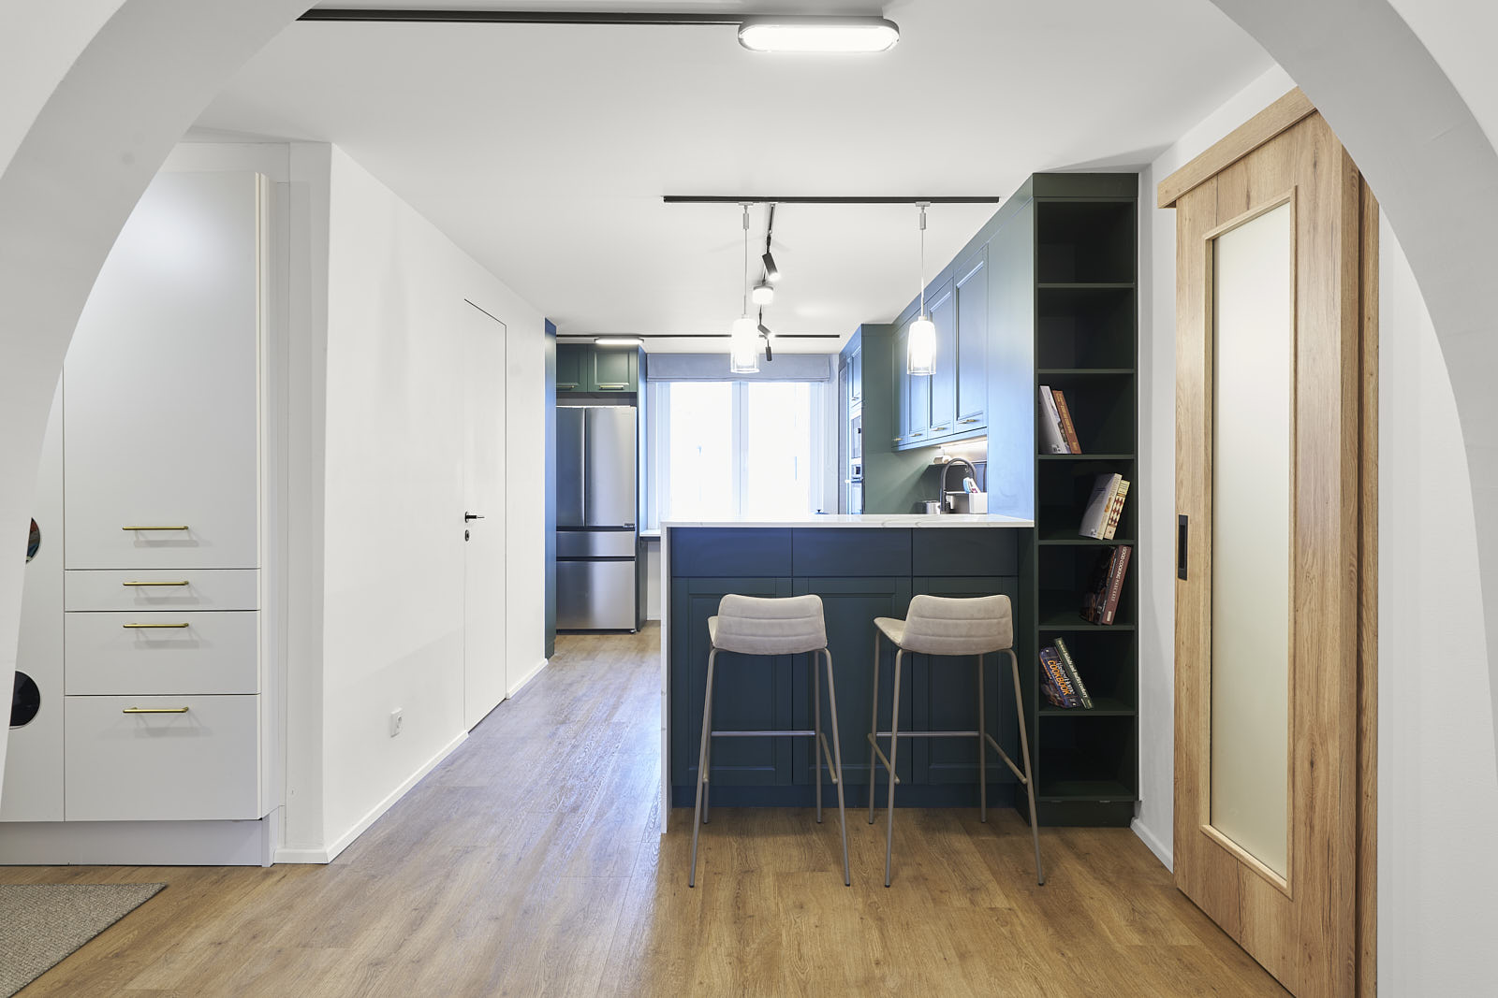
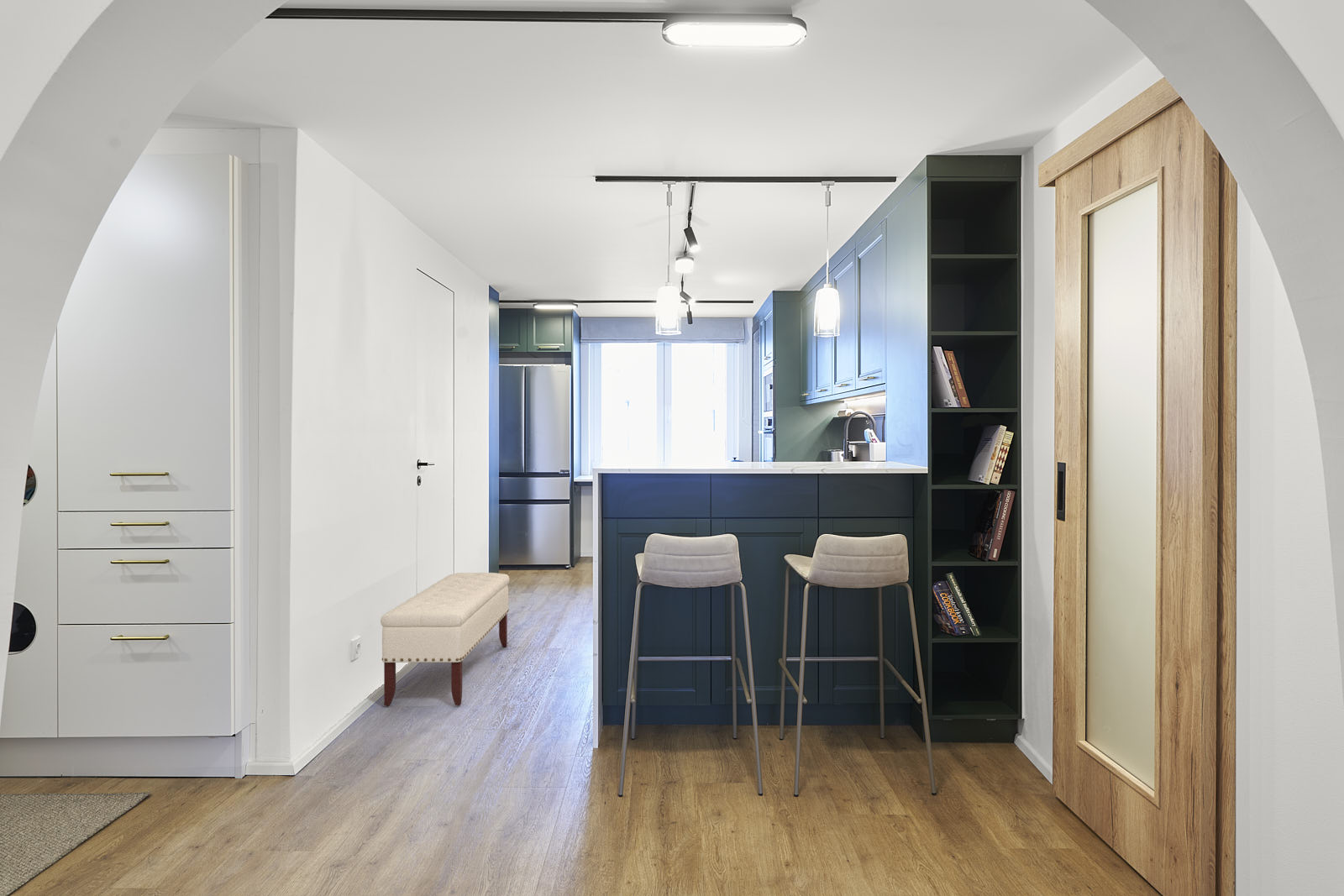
+ bench (453, 631)
